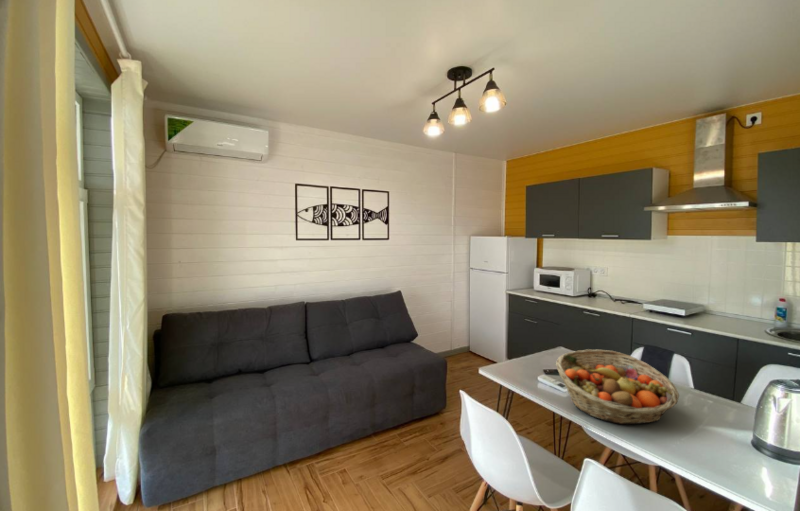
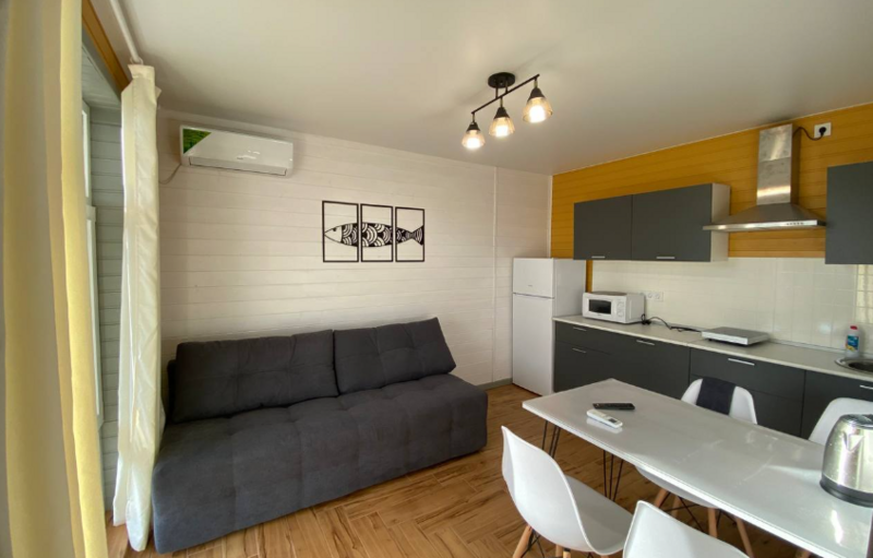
- fruit basket (613, 384)
